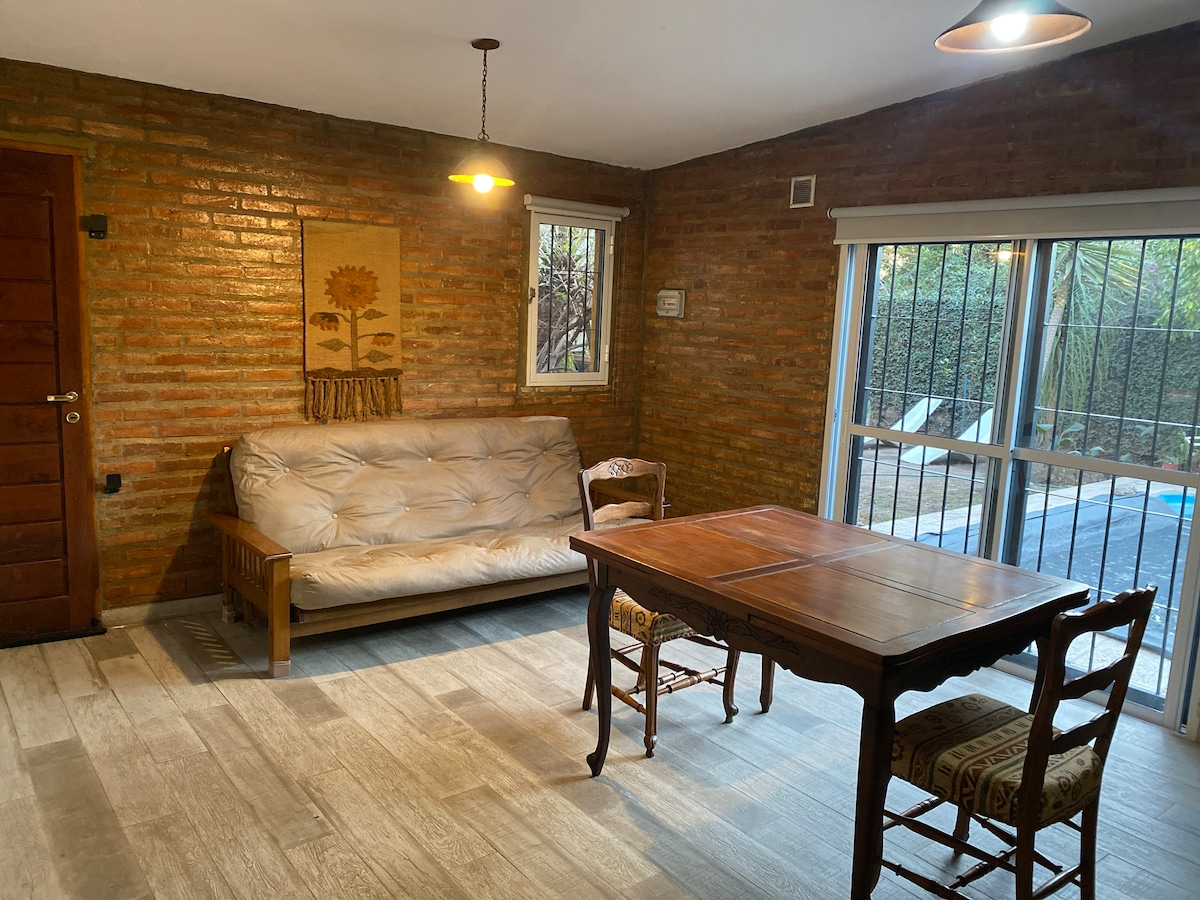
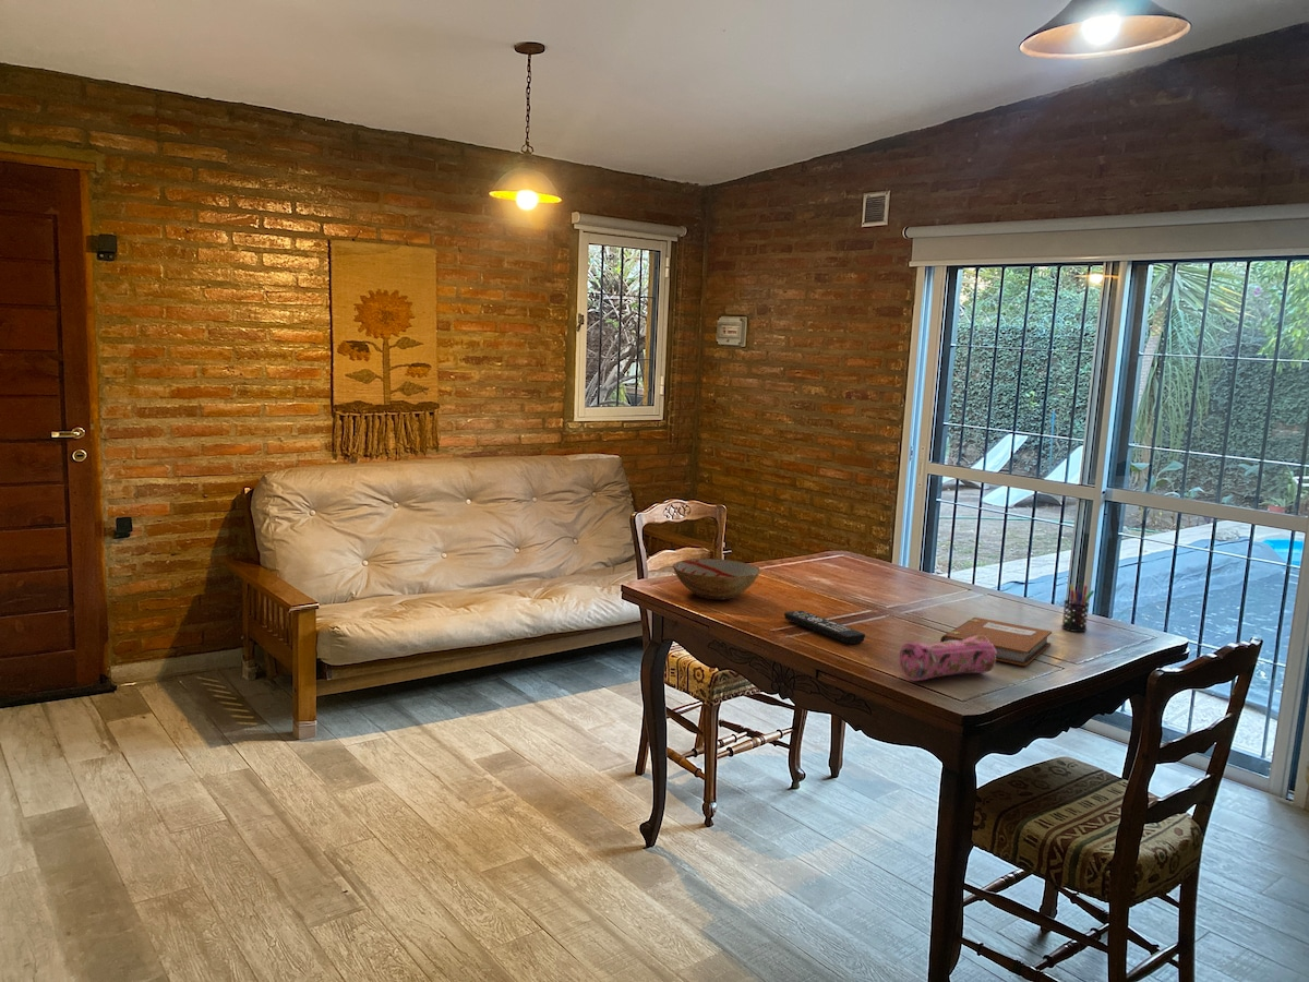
+ bowl (716, 580)
+ pen holder (1079, 606)
+ pencil case (948, 657)
+ notebook (997, 638)
+ remote control (822, 626)
